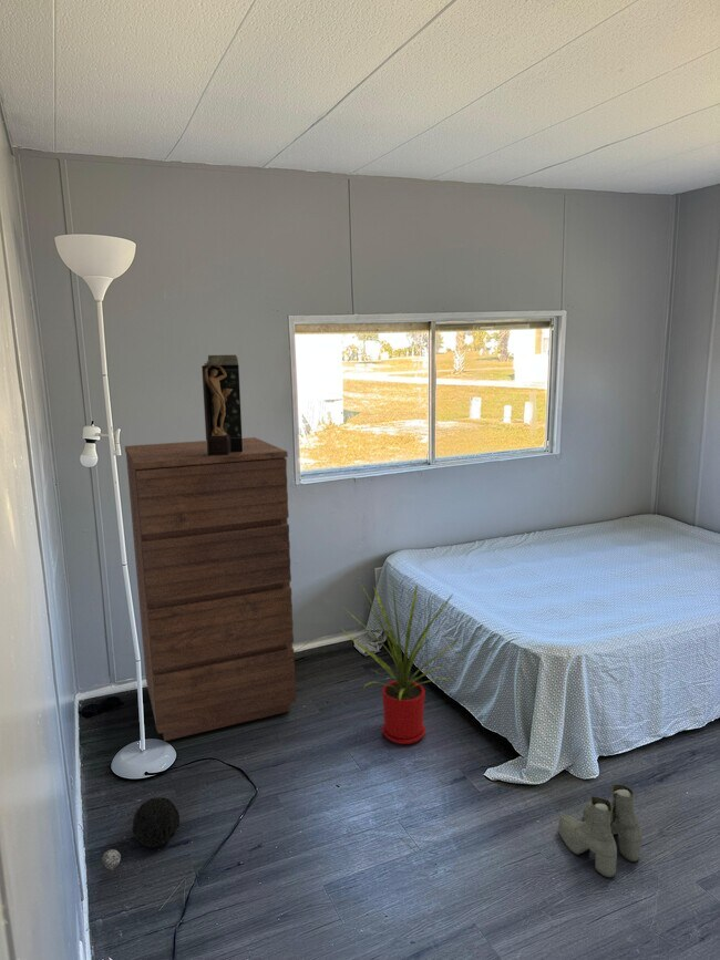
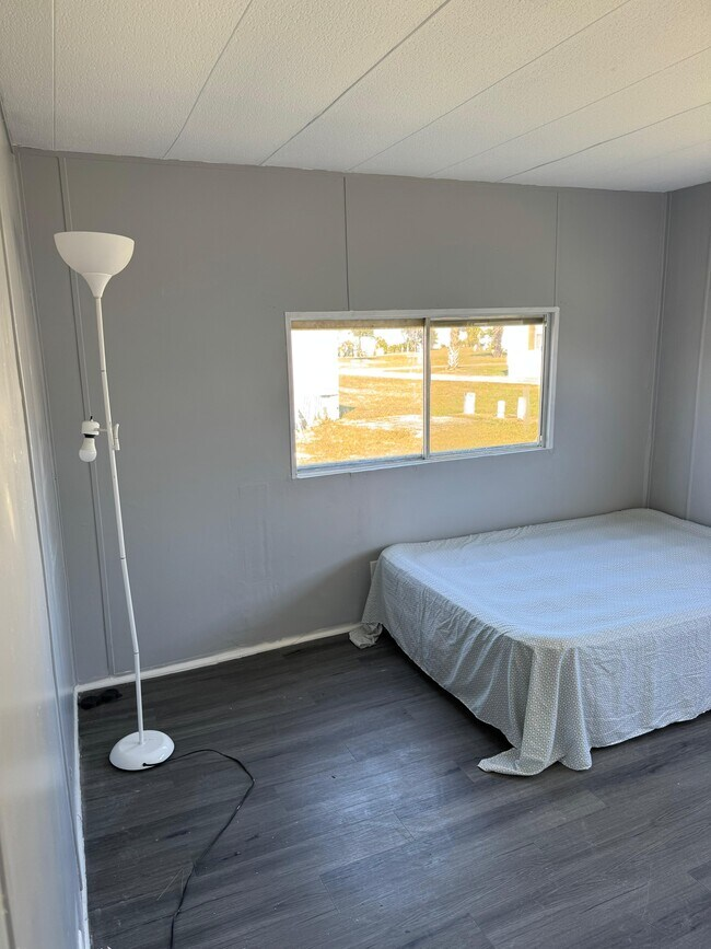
- ball (141, 830)
- boots (599, 816)
- dresser (210, 578)
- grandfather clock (222, 404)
- house plant (404, 662)
